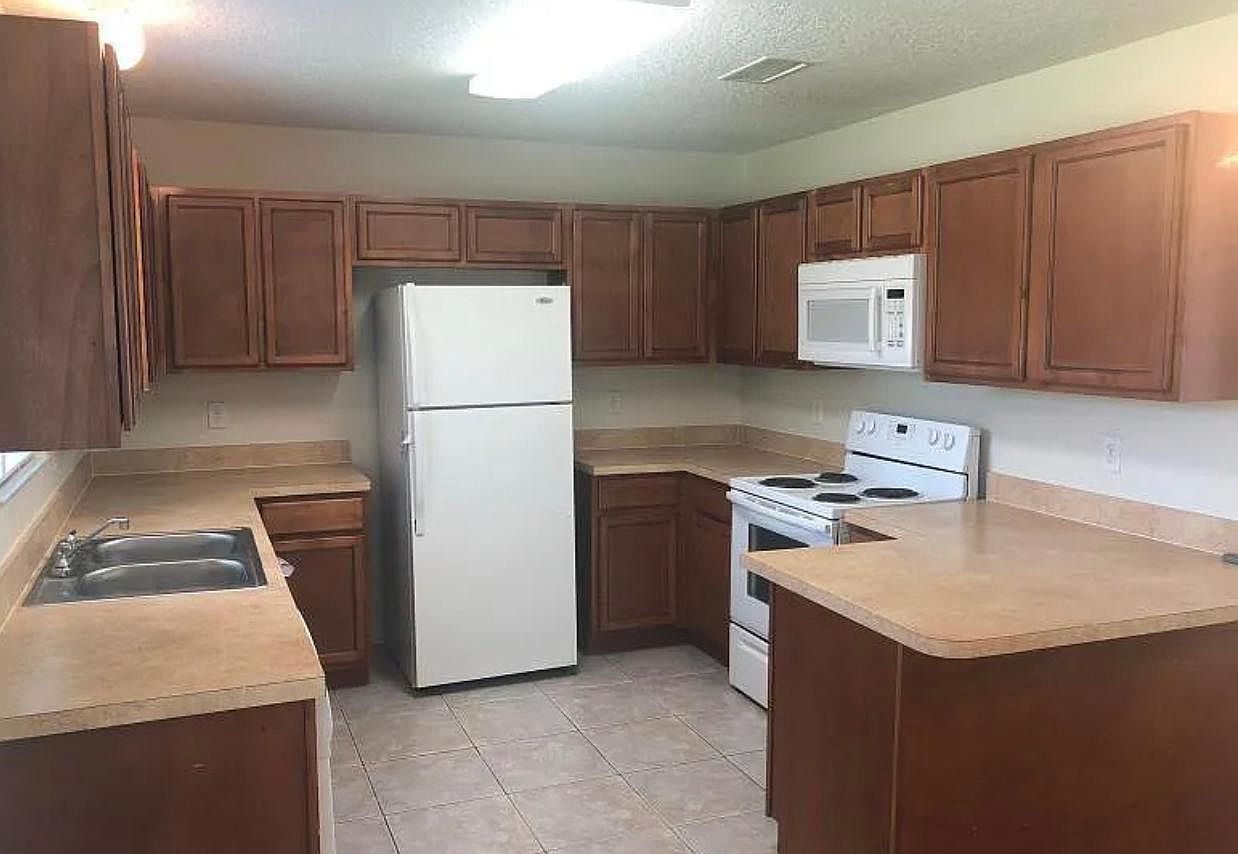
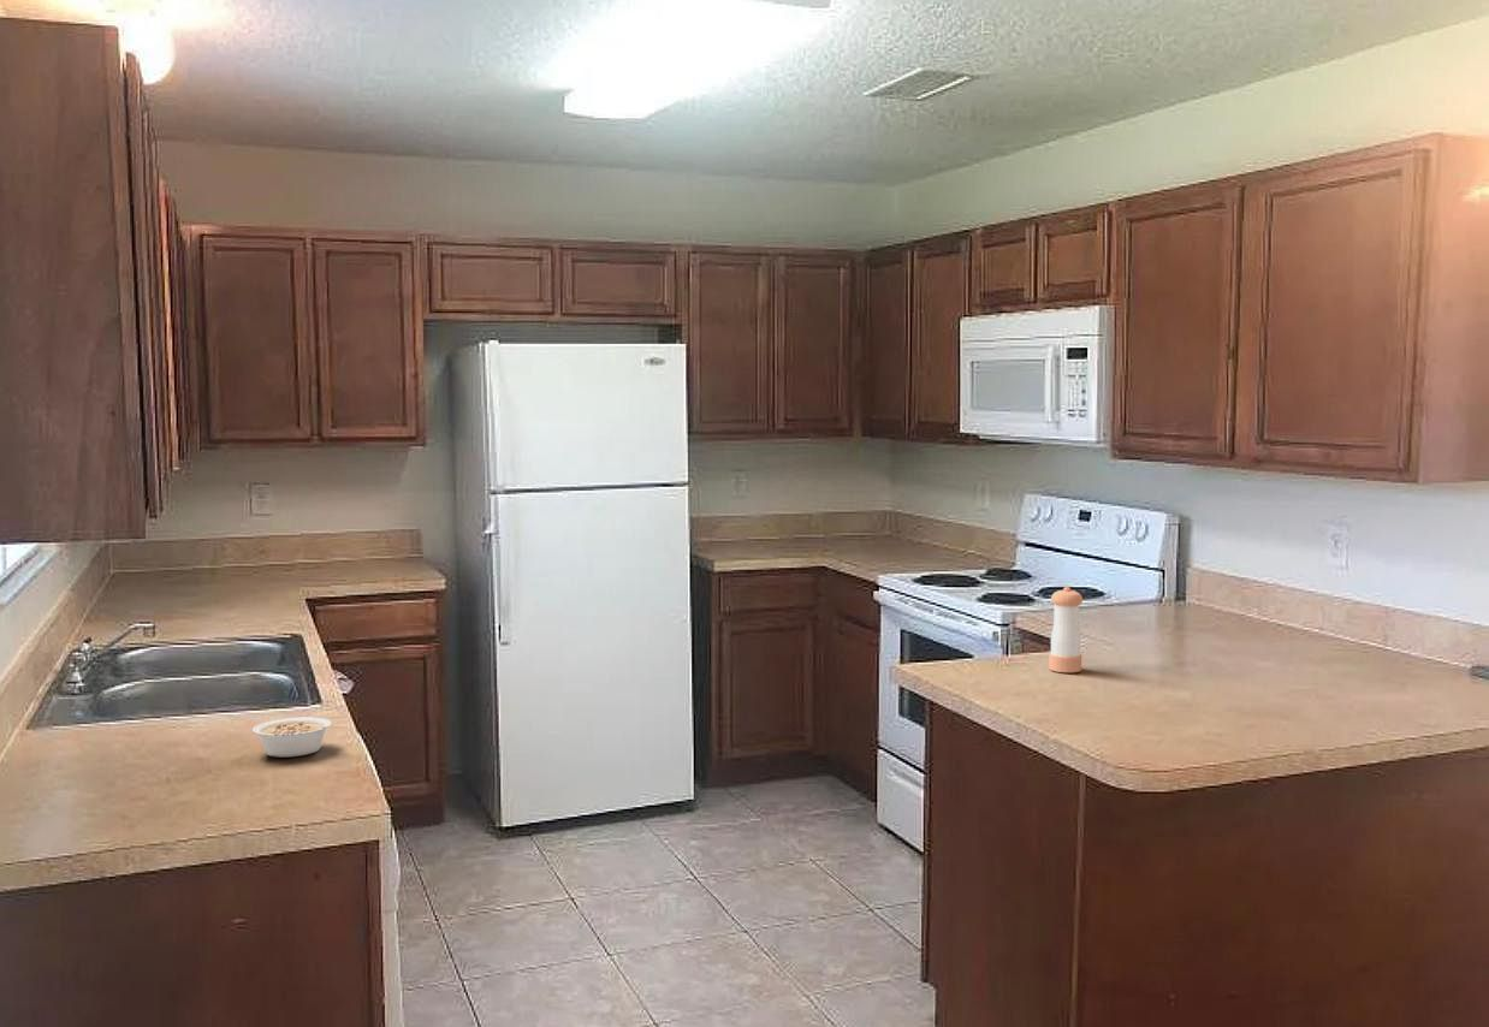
+ legume (296, 735)
+ pepper shaker (1066, 628)
